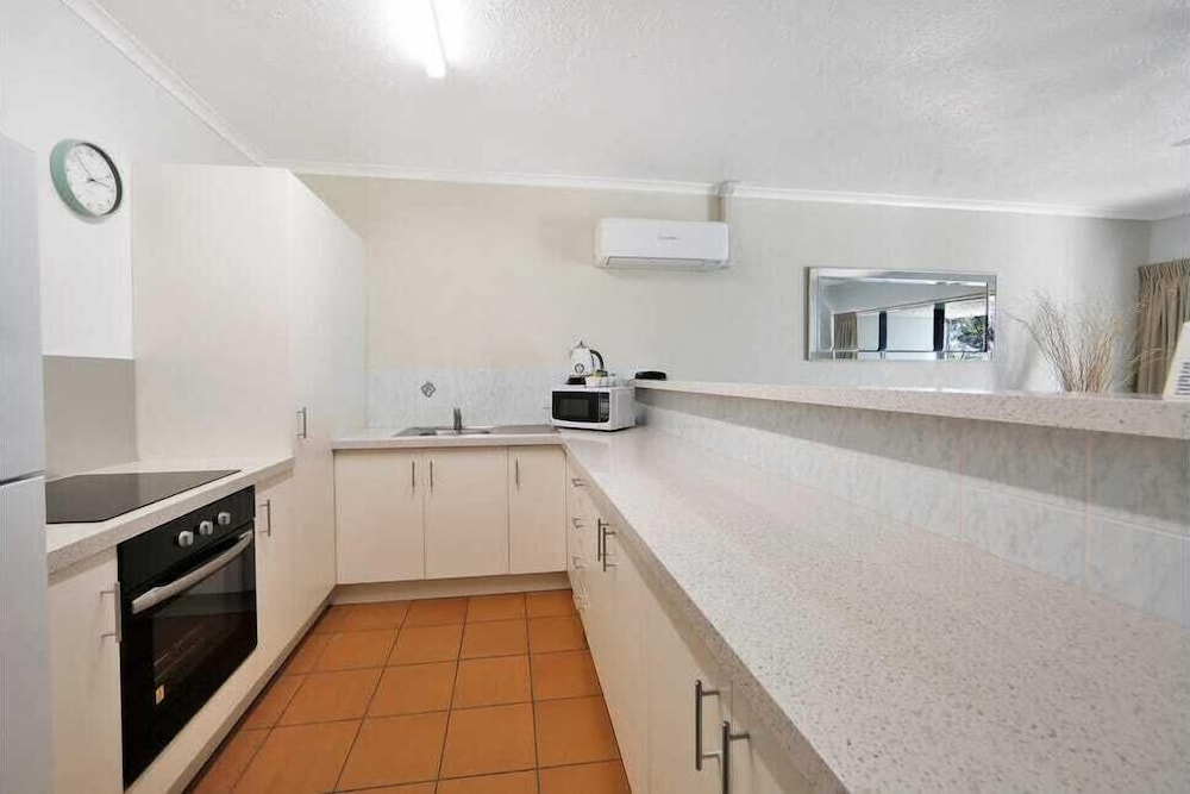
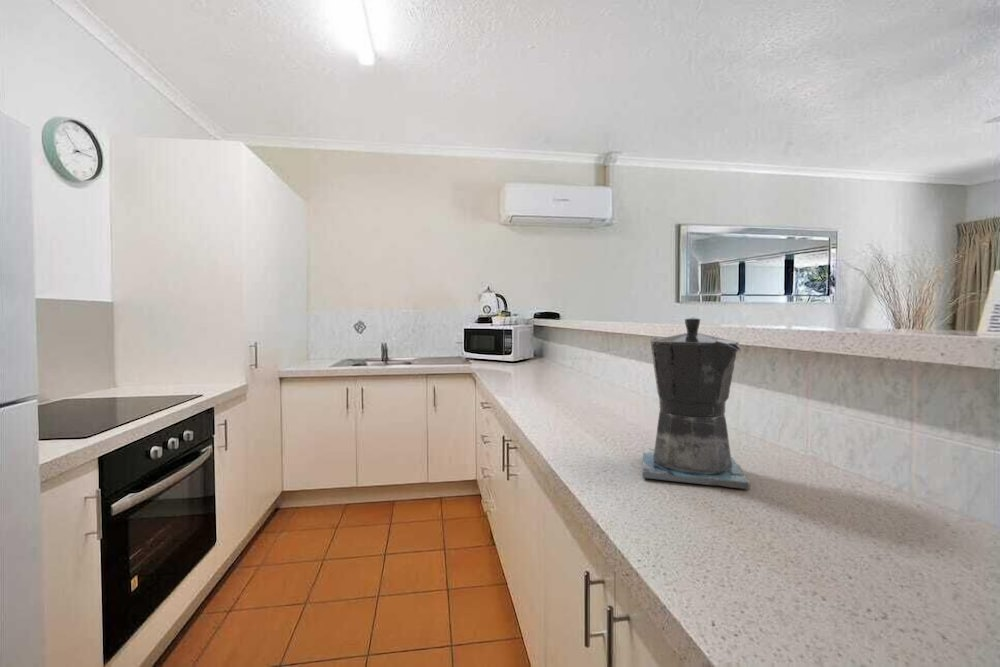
+ coffee maker (690, 393)
